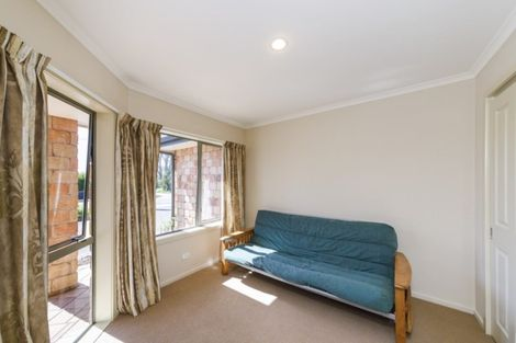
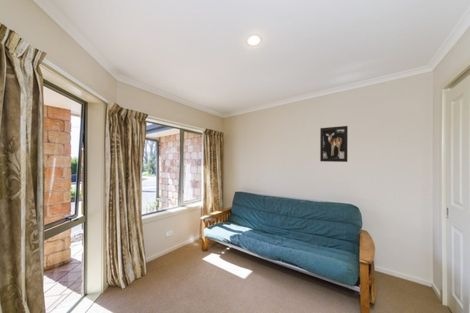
+ wall art (333, 144)
